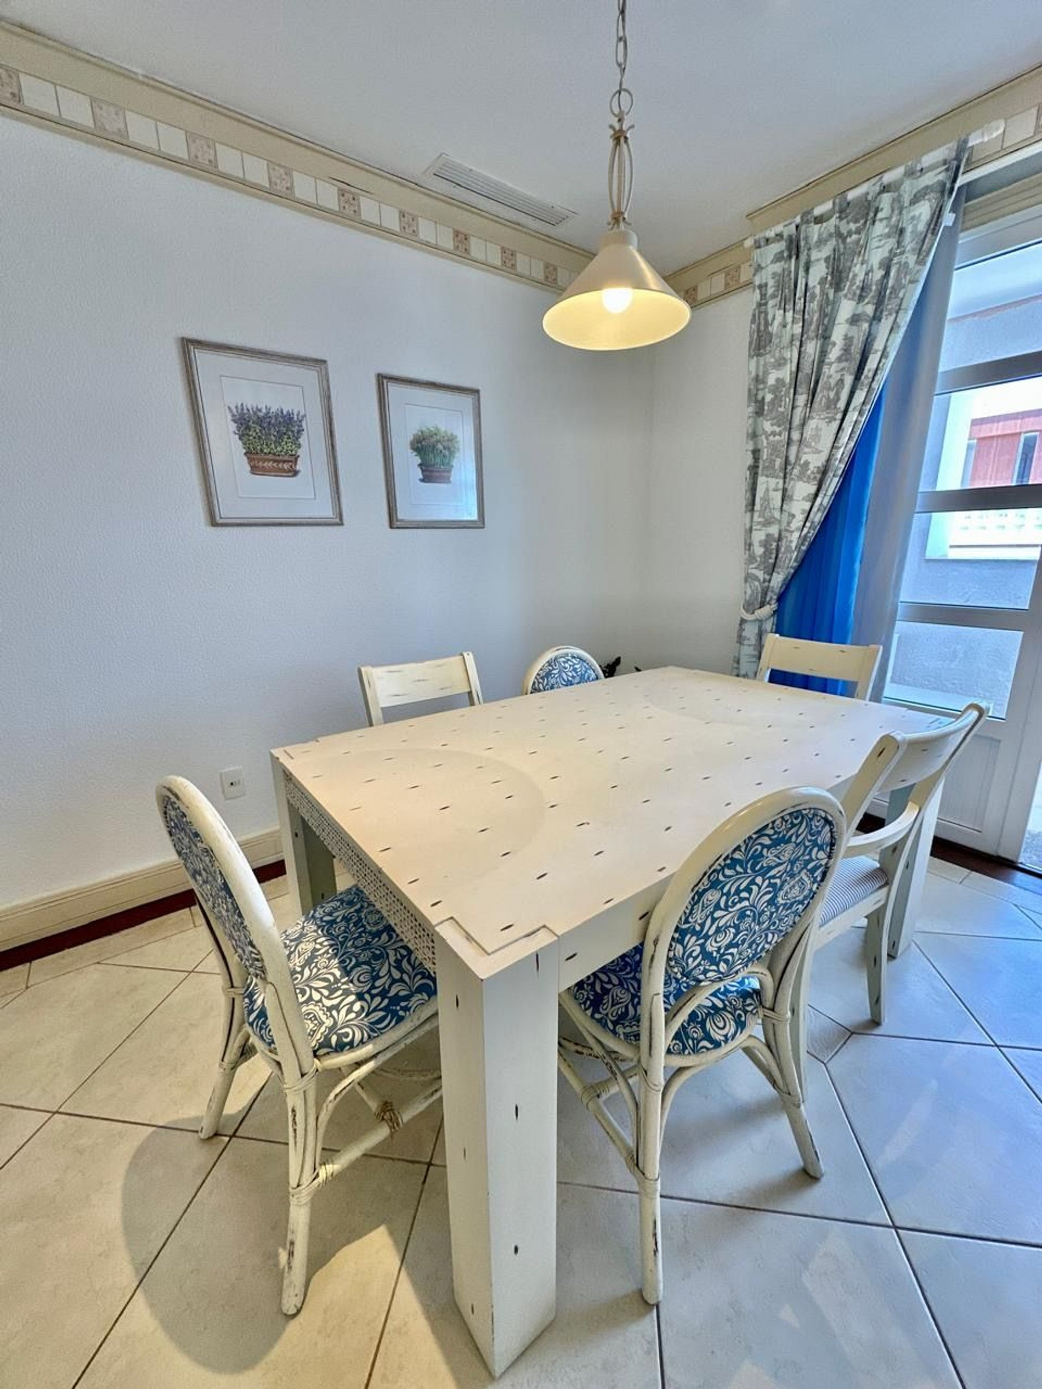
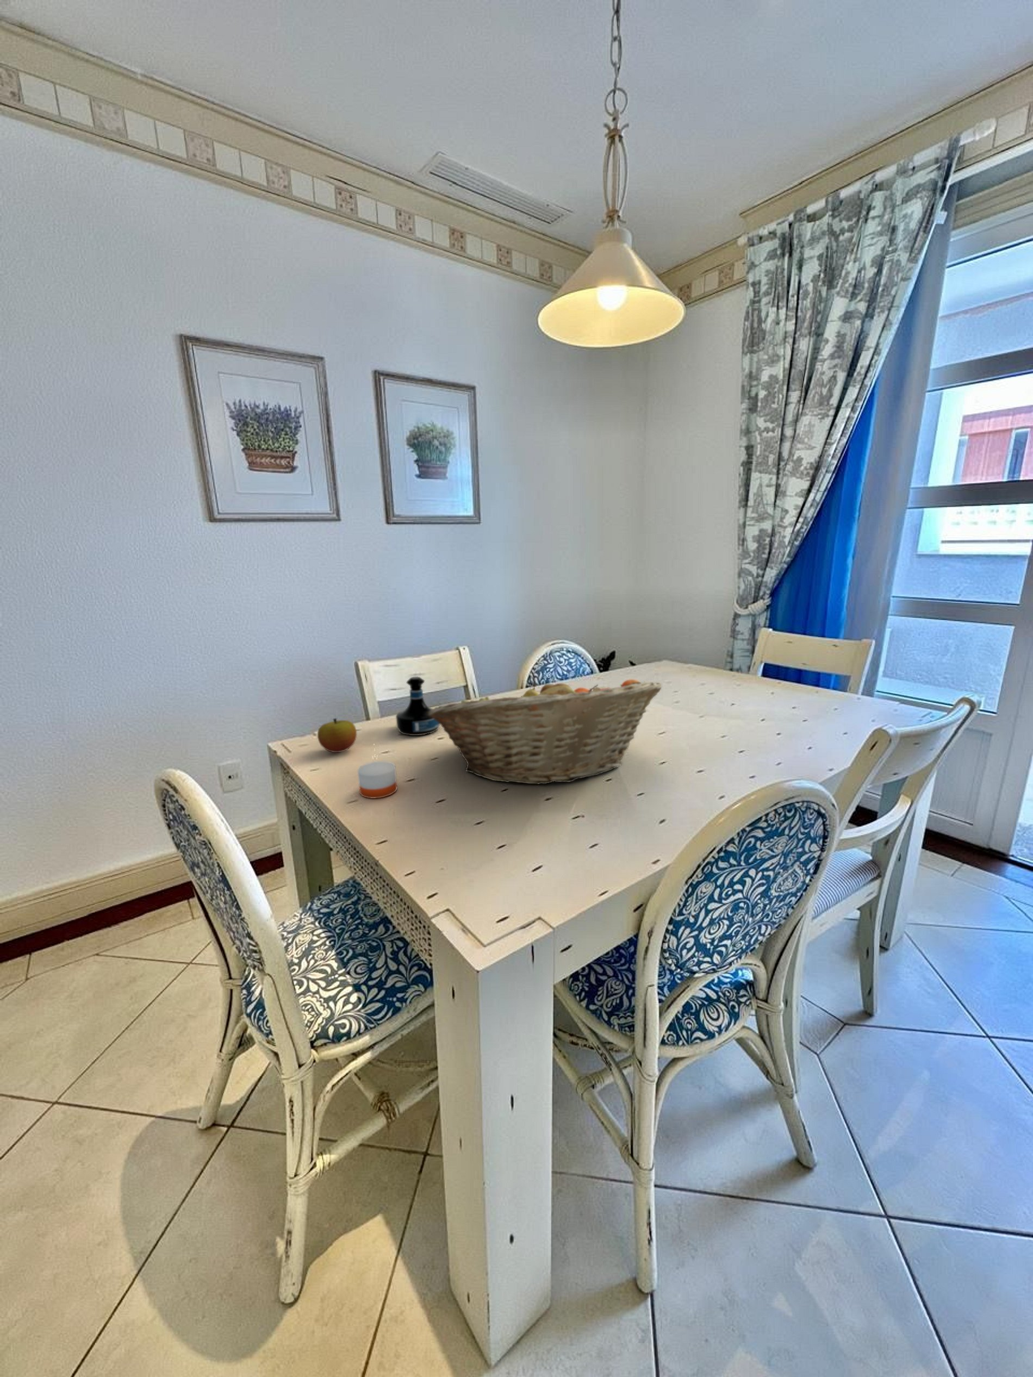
+ candle (377, 766)
+ apple (337, 735)
+ tequila bottle (417, 703)
+ fruit basket (546, 717)
